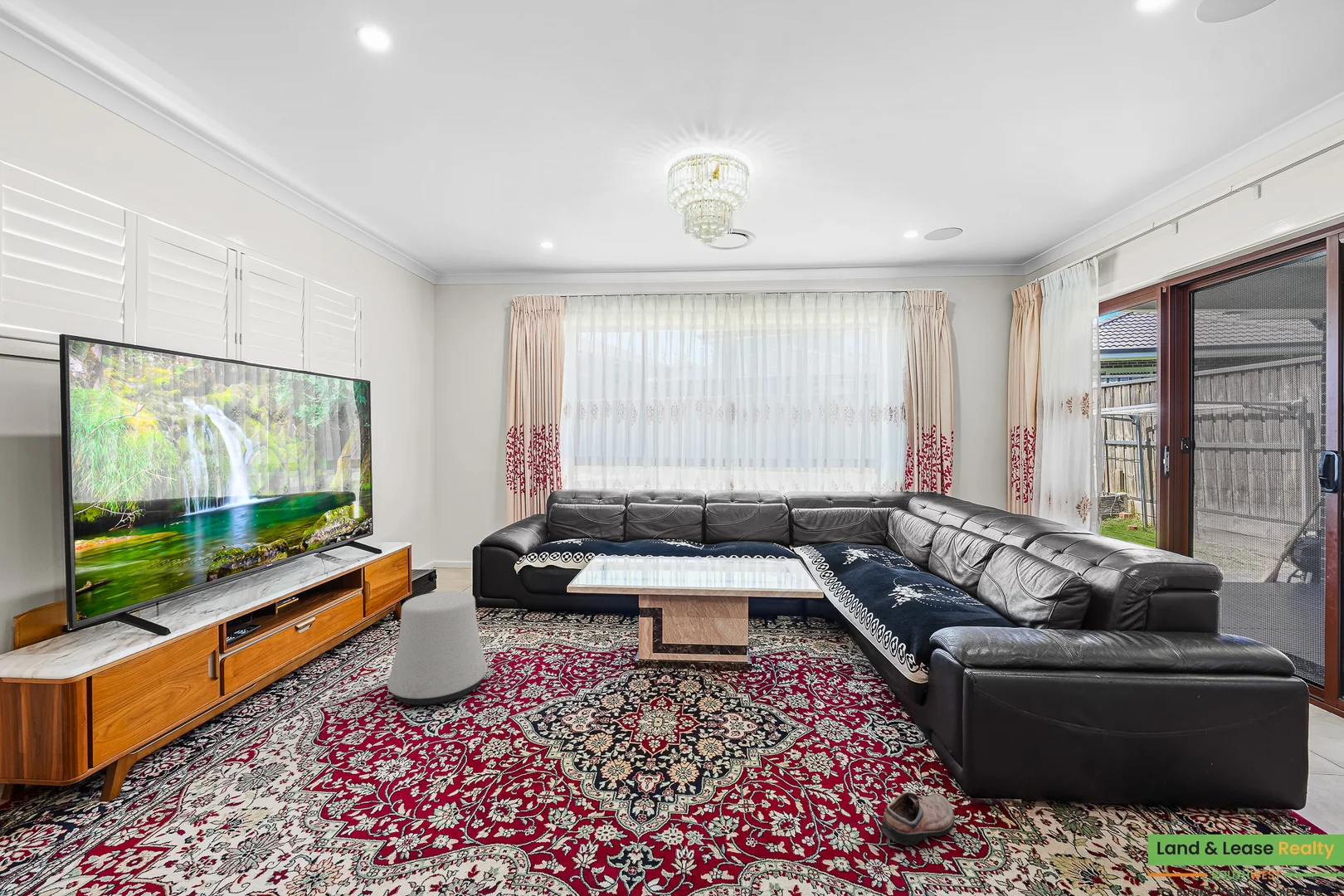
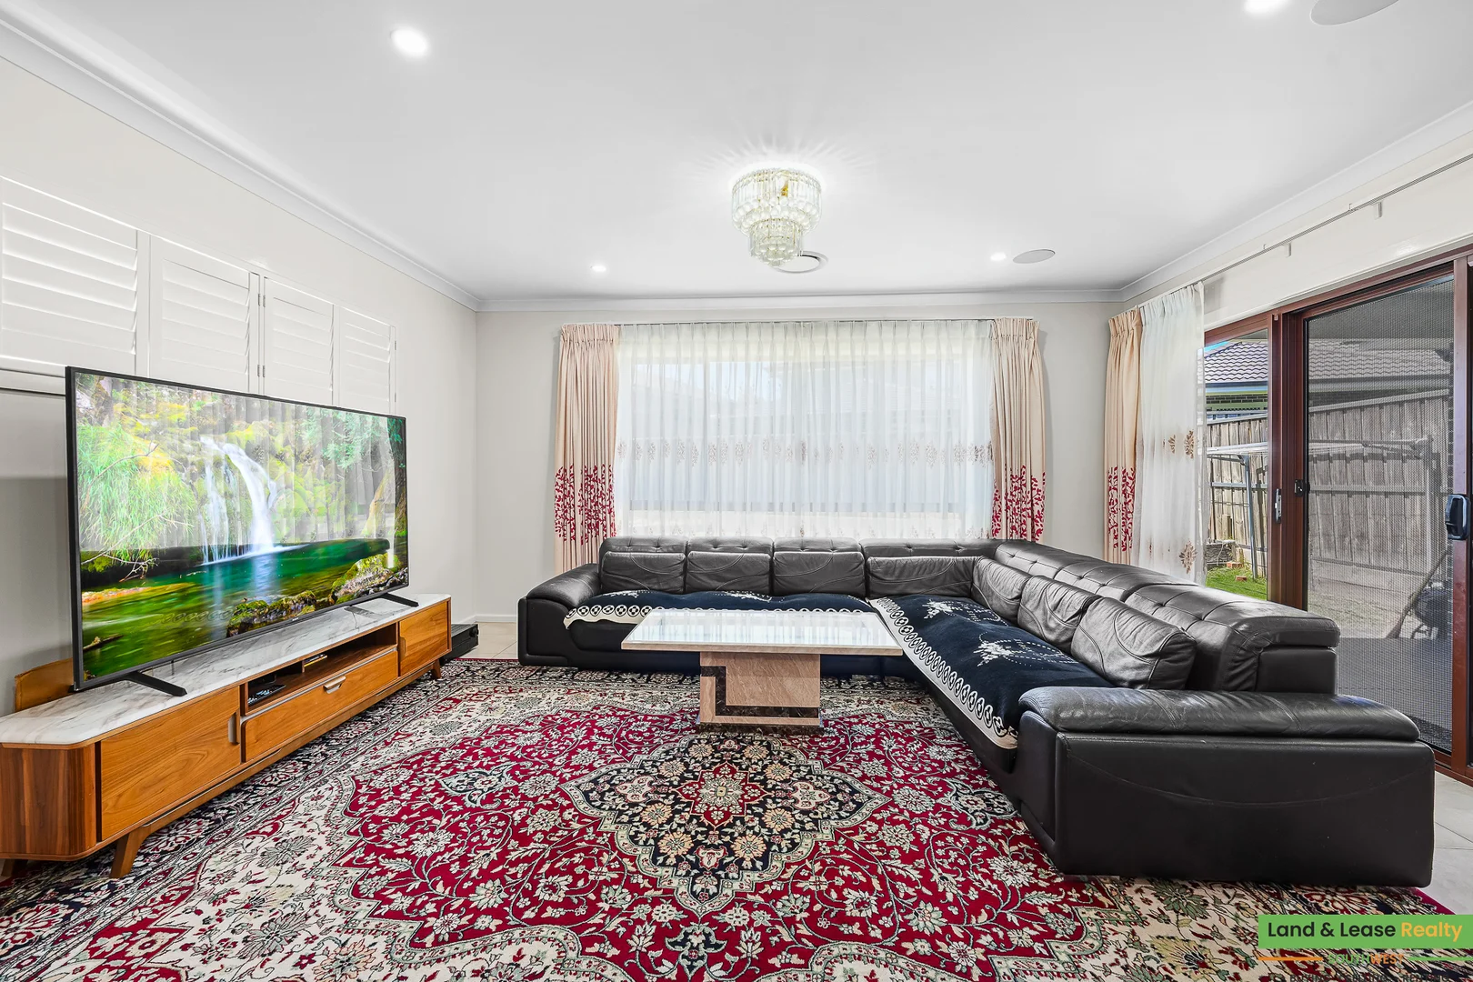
- shoe (921, 812)
- stool (439, 642)
